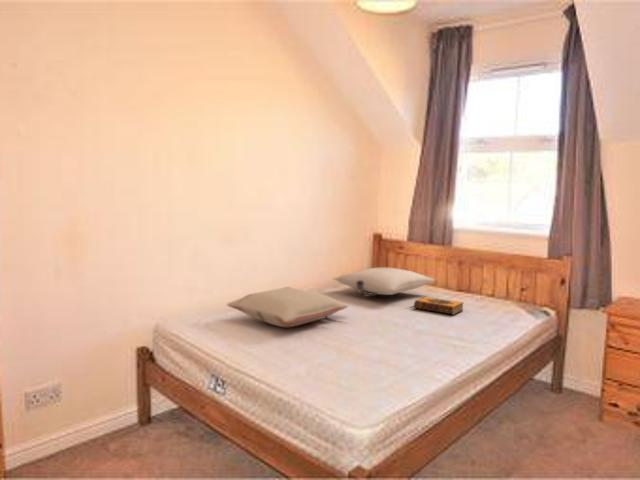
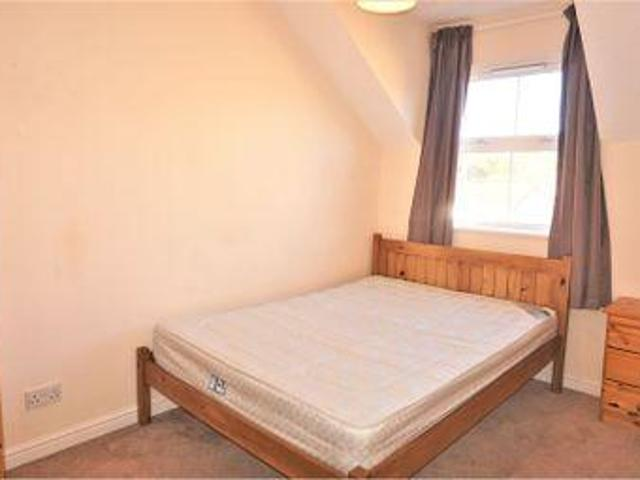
- pillow (287, 306)
- pillow (382, 282)
- hardback book (438, 305)
